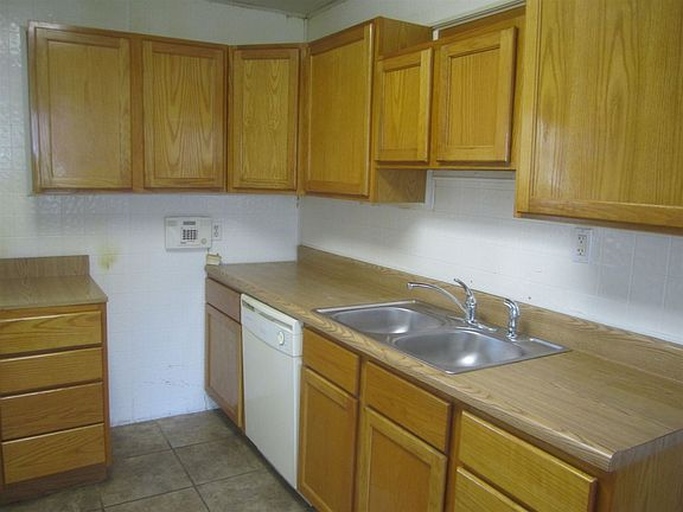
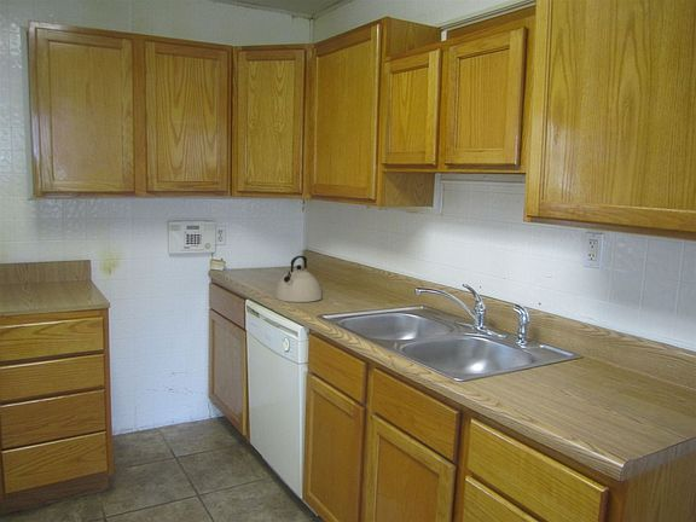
+ kettle (297, 277)
